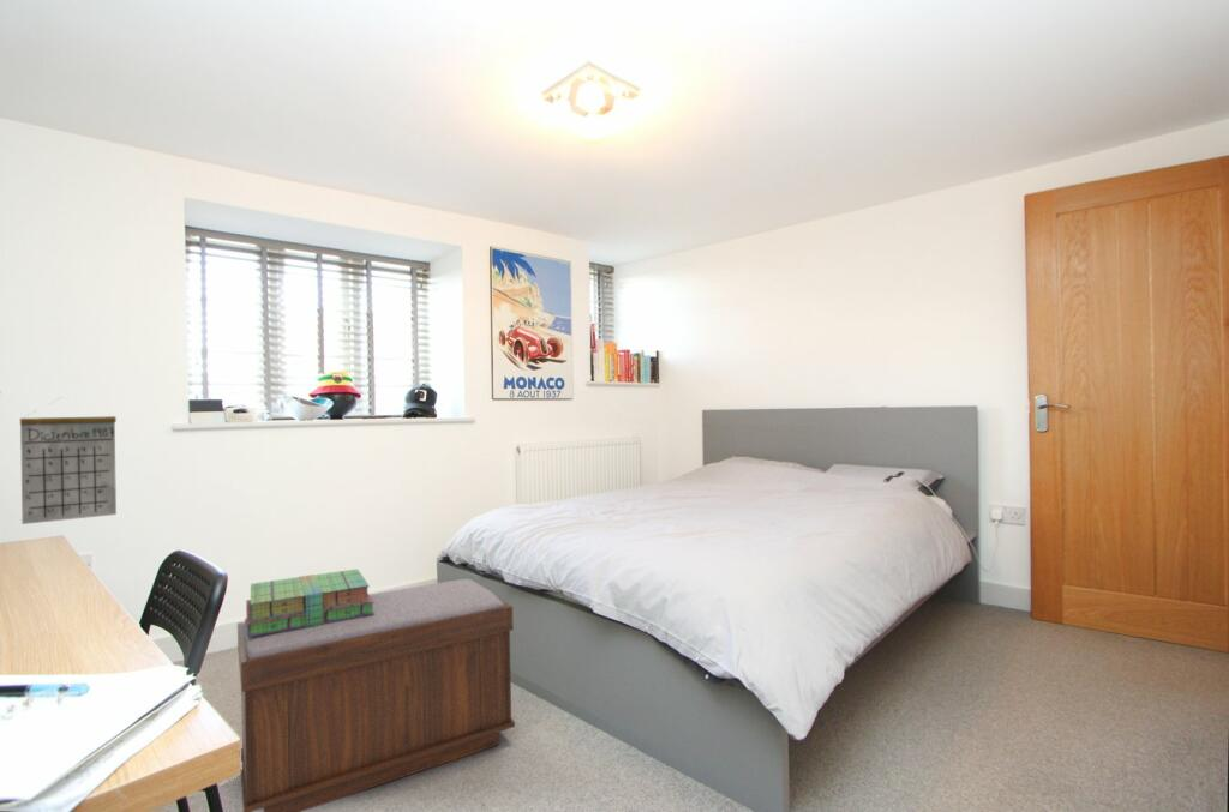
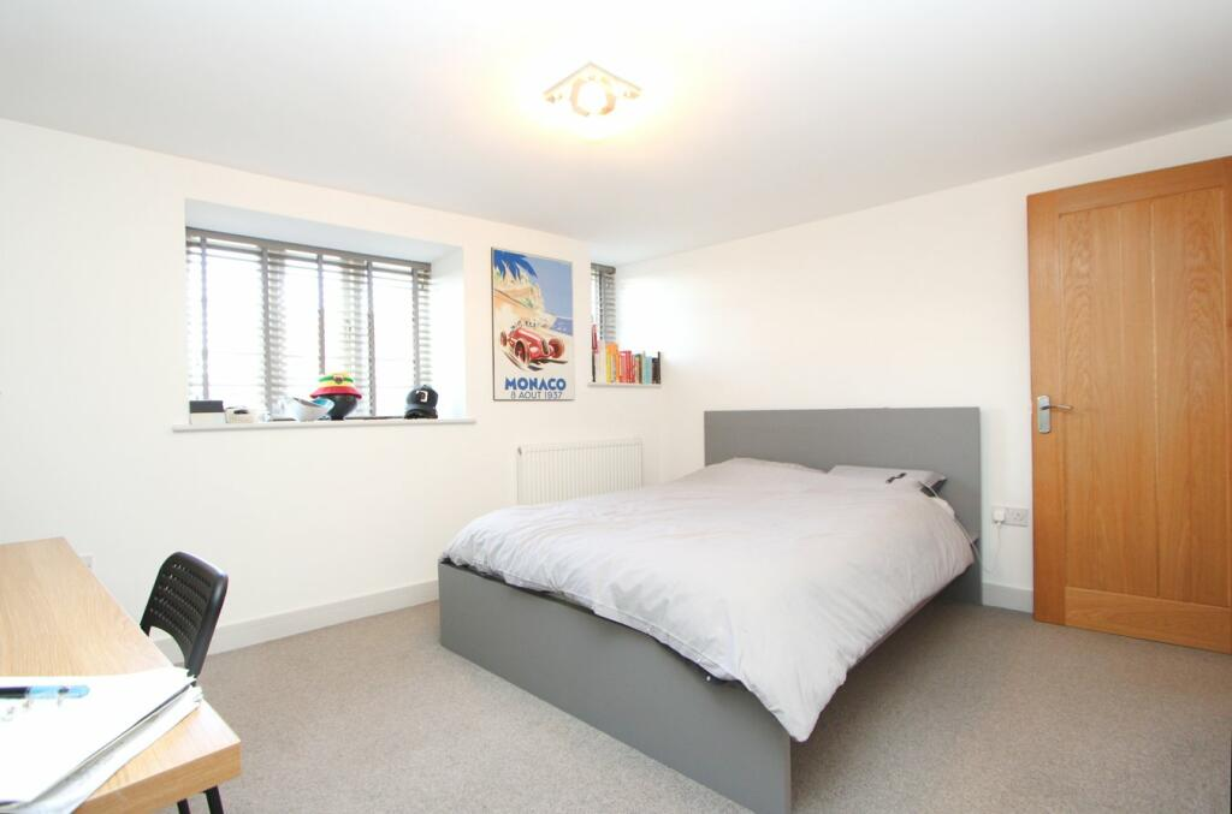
- calendar (70, 456)
- bench (379, 679)
- stack of books (308, 597)
